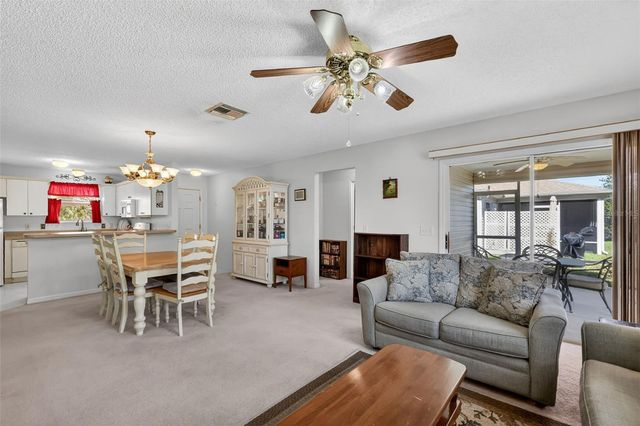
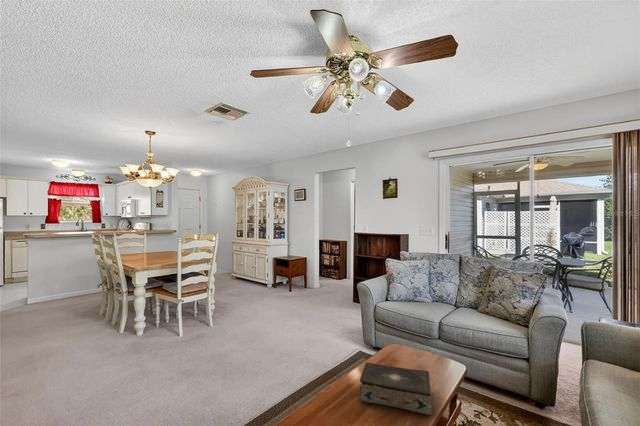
+ book (395, 386)
